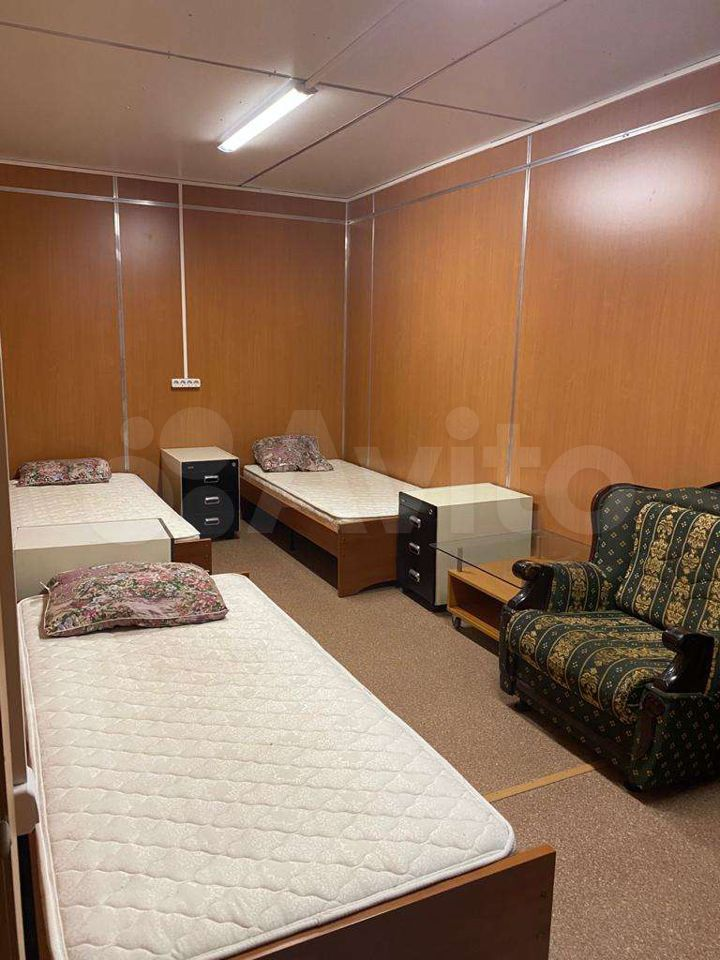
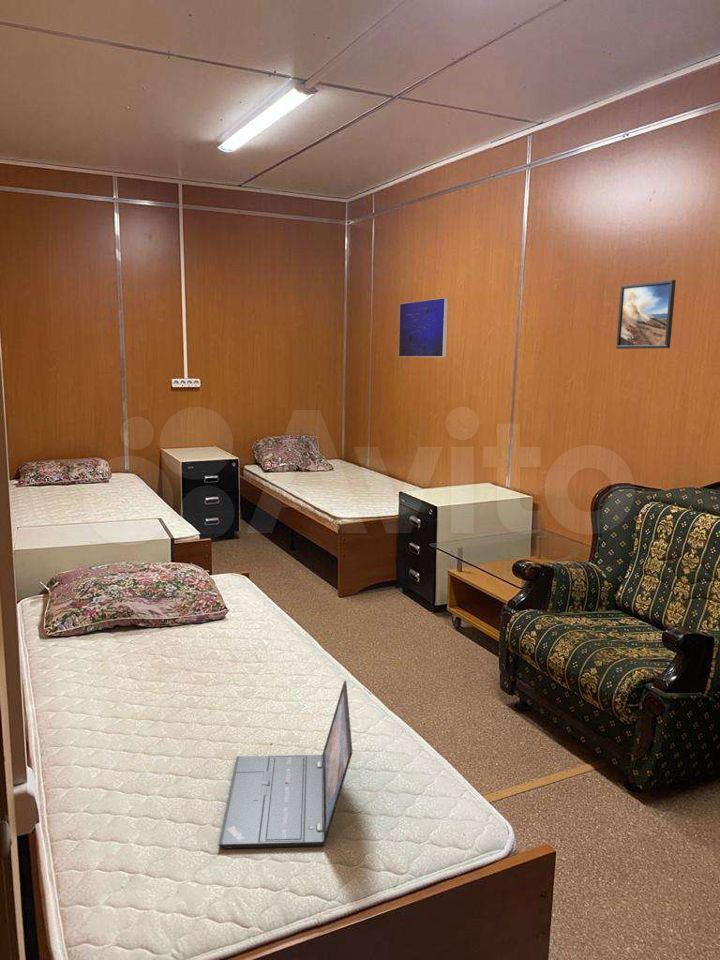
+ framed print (422, 329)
+ laptop (288, 756)
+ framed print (644, 315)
